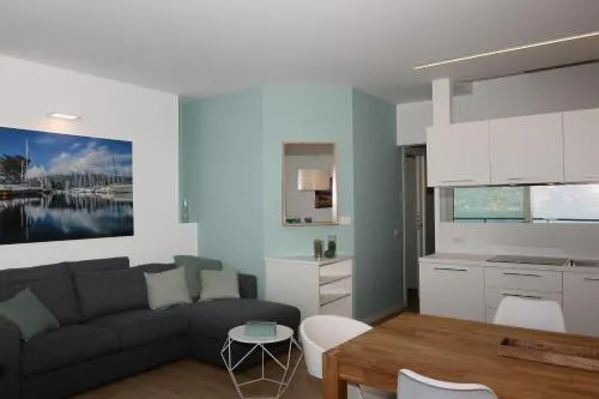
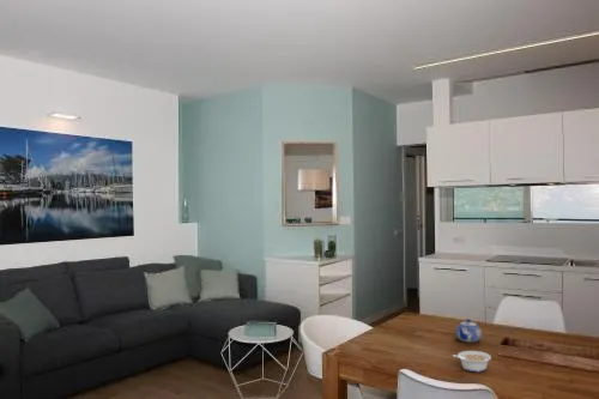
+ legume (473, 361)
+ teapot (467, 330)
